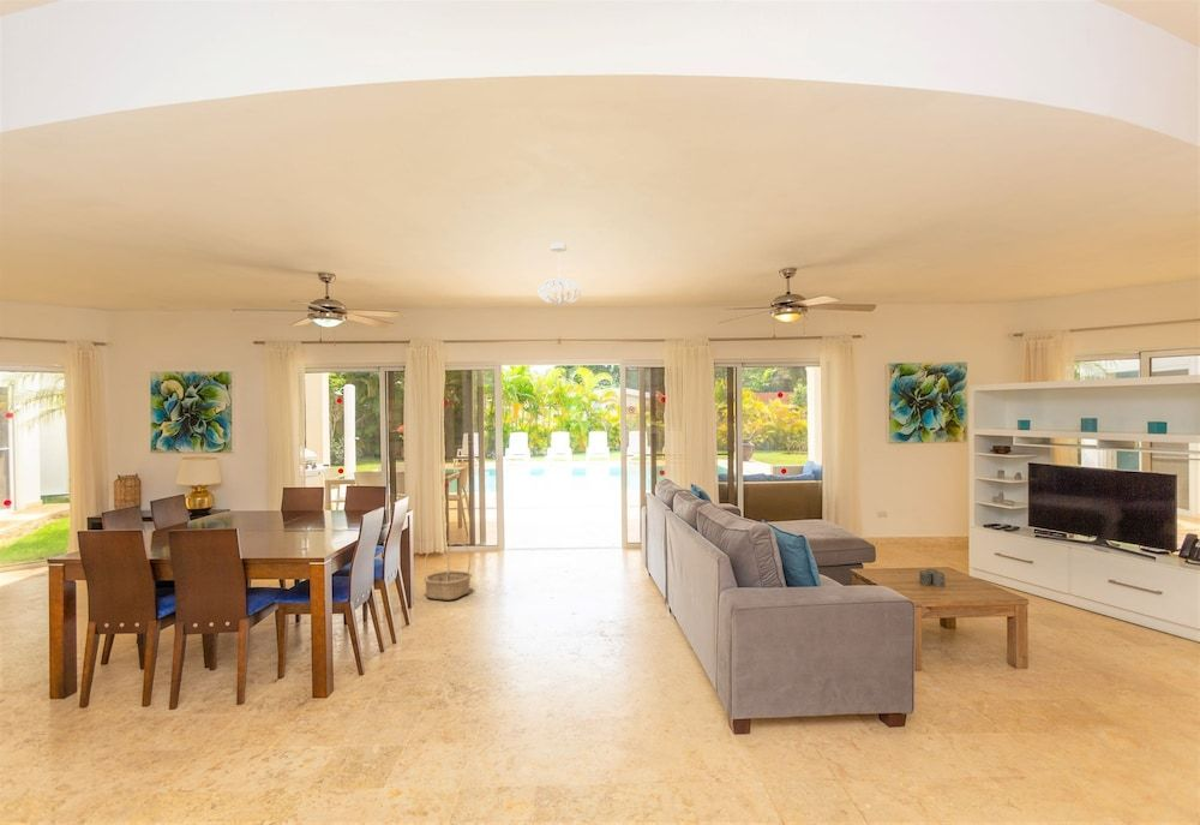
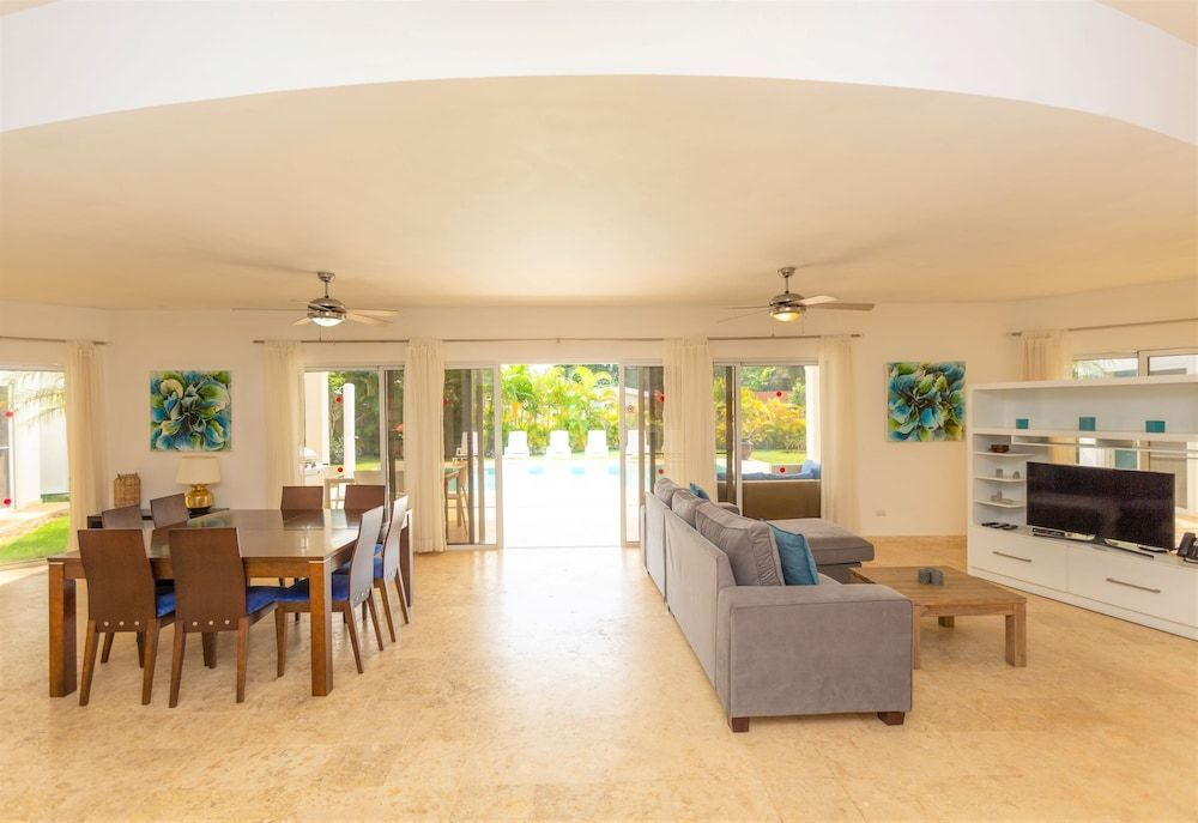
- pendant light (558, 277)
- basket (448, 570)
